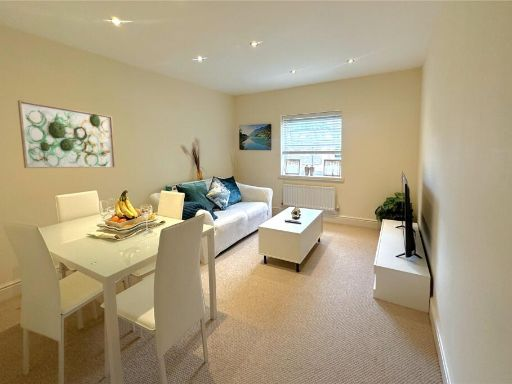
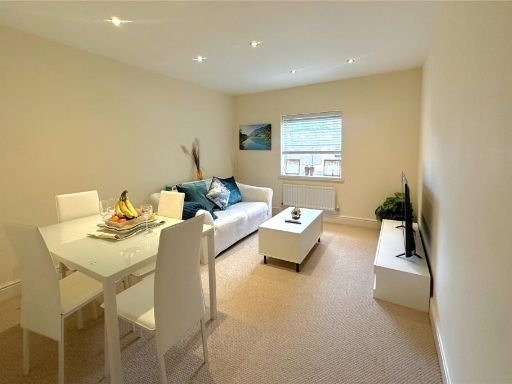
- wall art (74, 138)
